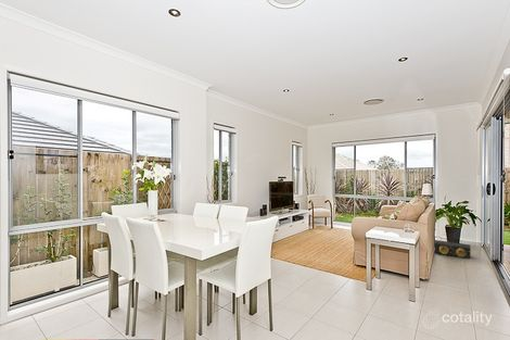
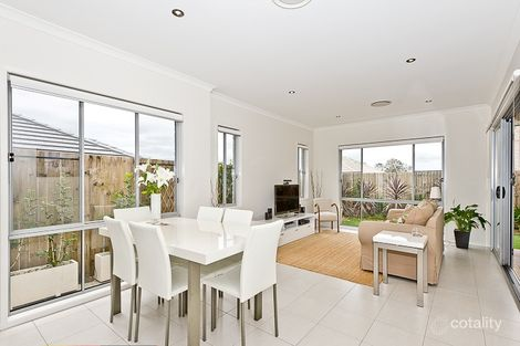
- speaker (451, 250)
